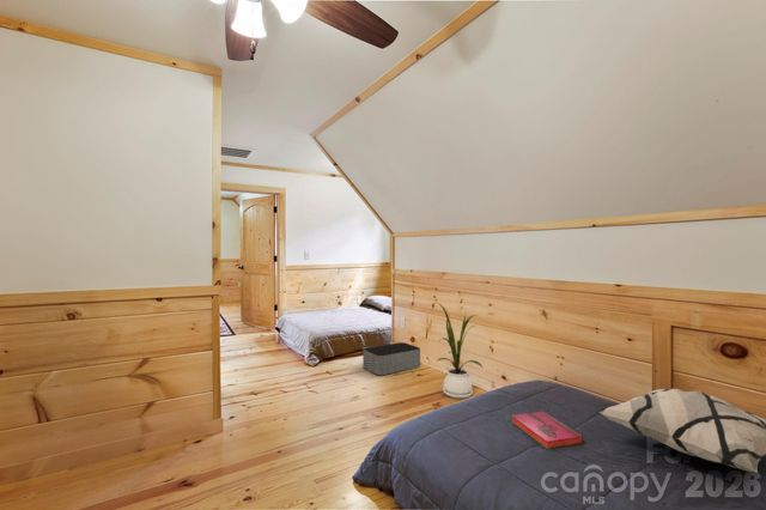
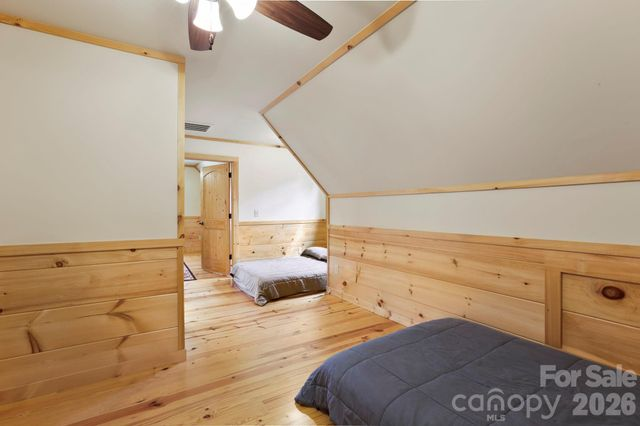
- hardback book (545, 427)
- house plant (455, 347)
- decorative pillow (693, 423)
- storage bin (391, 357)
